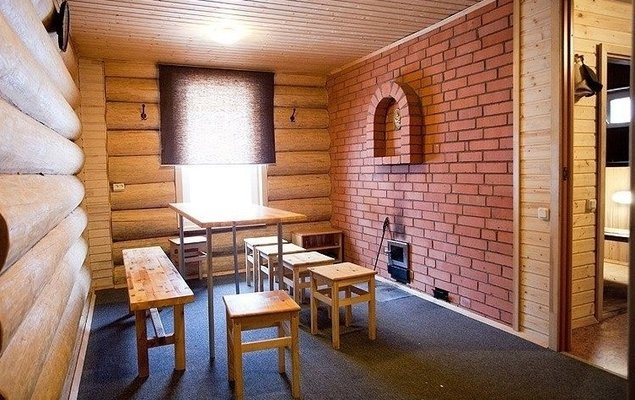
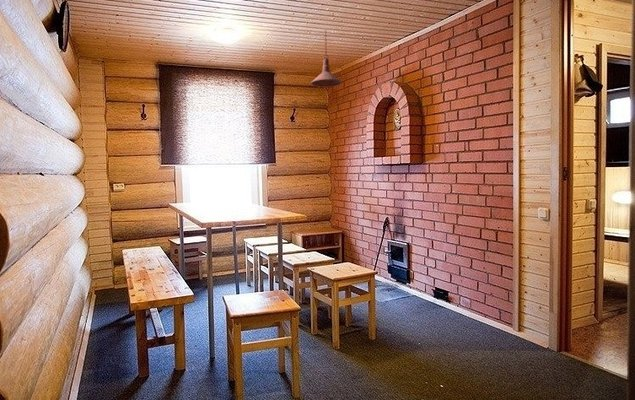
+ pendant light (325, 55)
